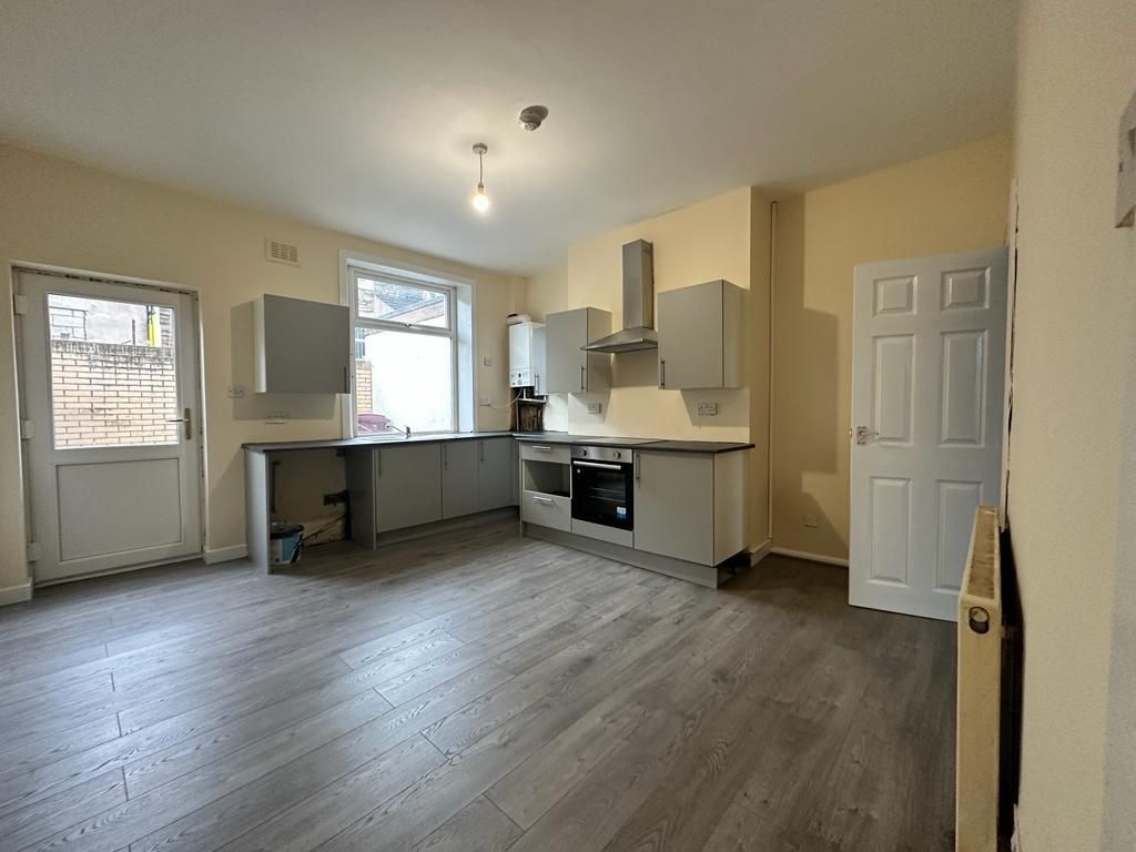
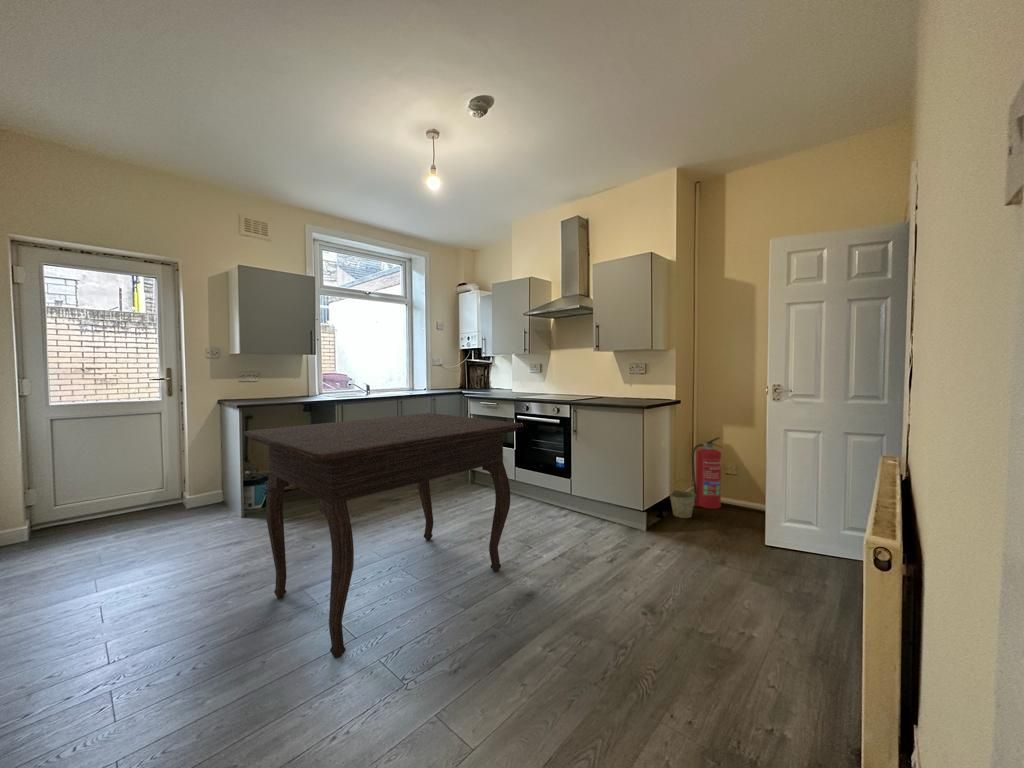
+ bucket (682, 497)
+ fire extinguisher (707, 471)
+ dining table (390, 489)
